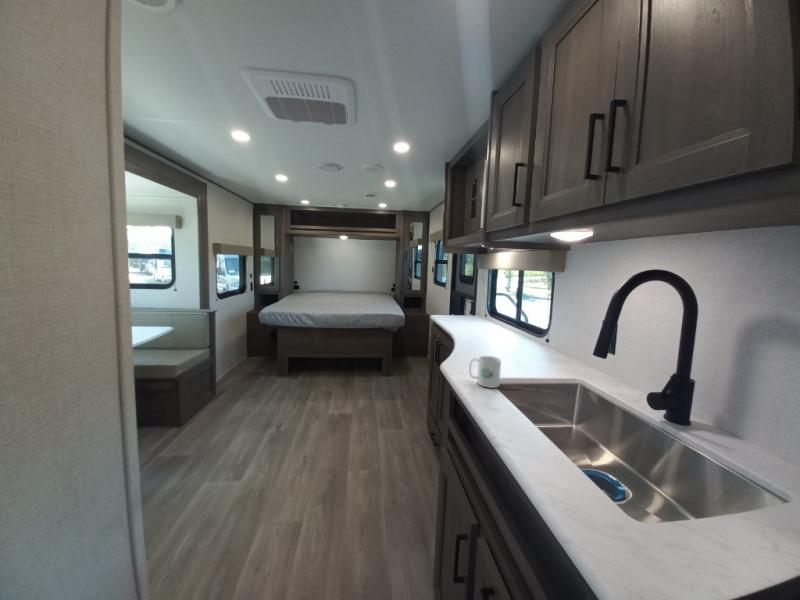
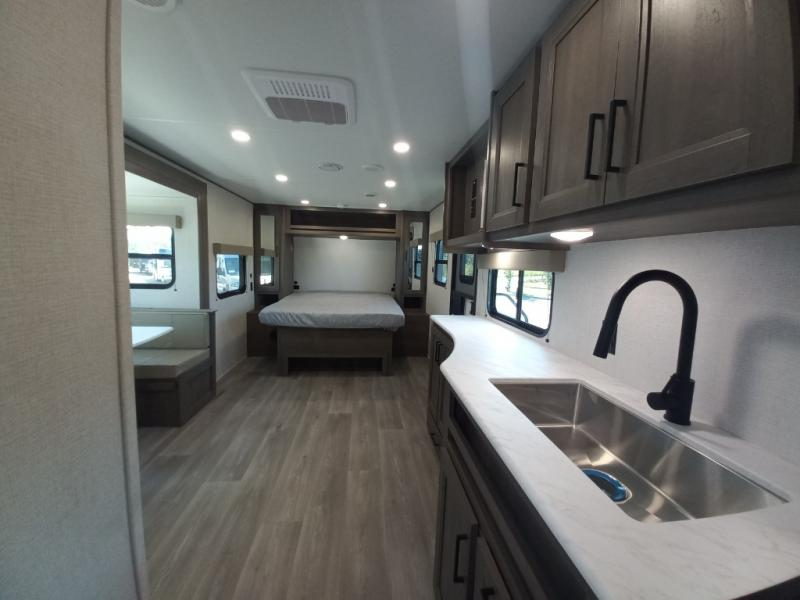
- mug (484, 370)
